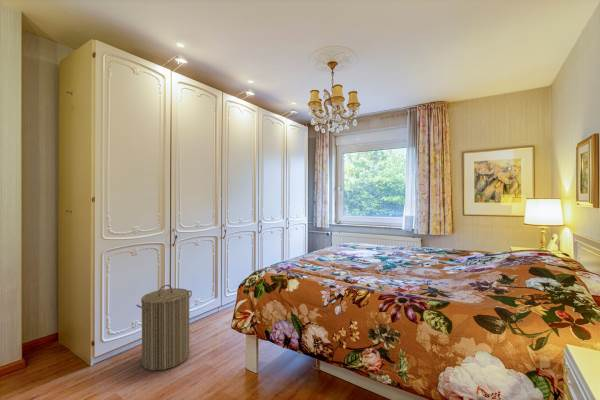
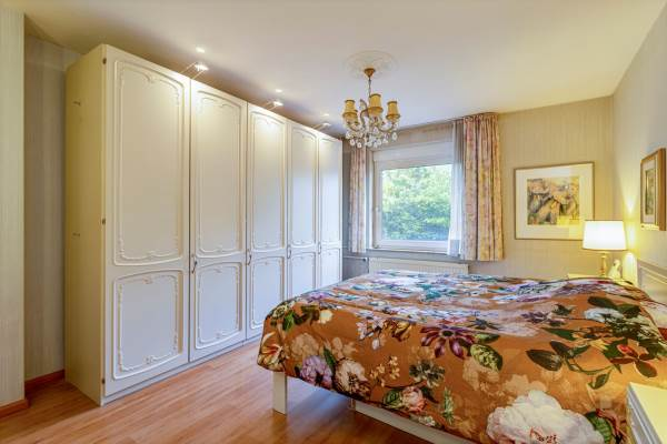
- laundry hamper (166, 321)
